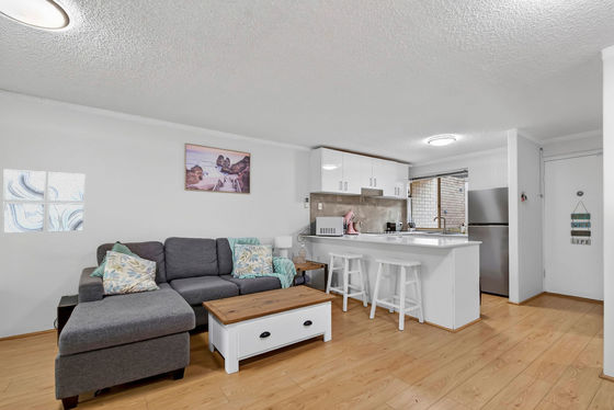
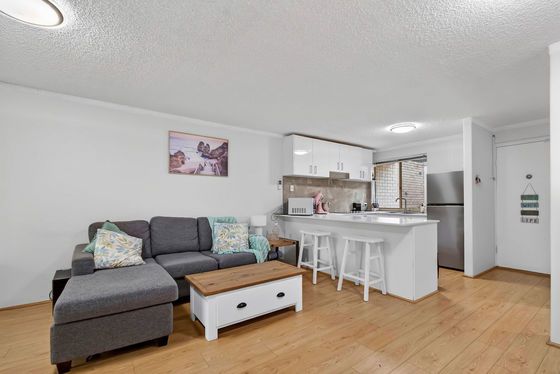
- wall art (47, 203)
